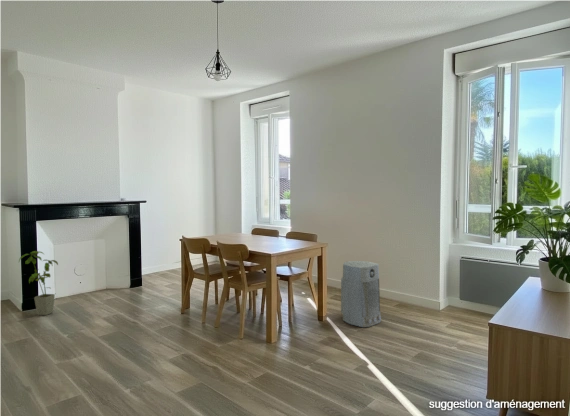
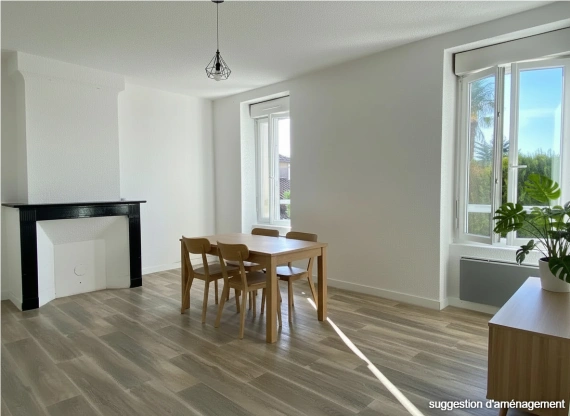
- house plant (39, 283)
- air purifier (359, 291)
